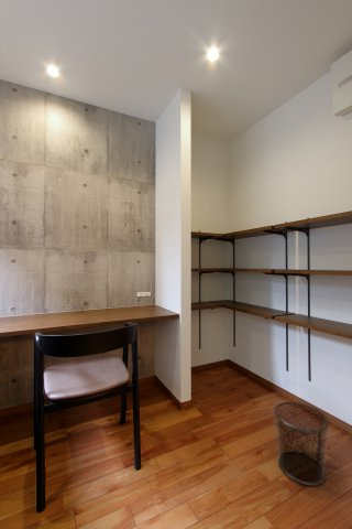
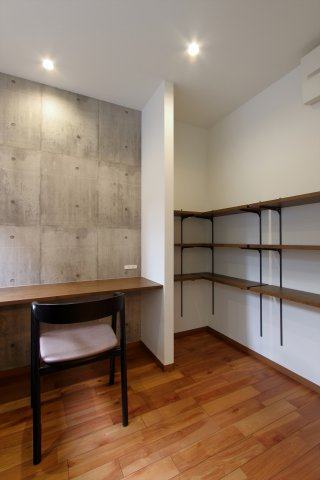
- waste bin (299, 441)
